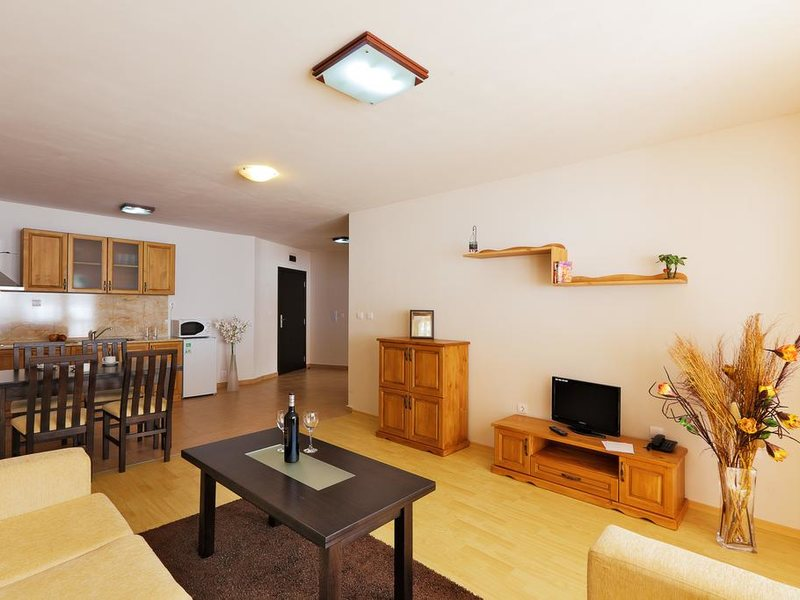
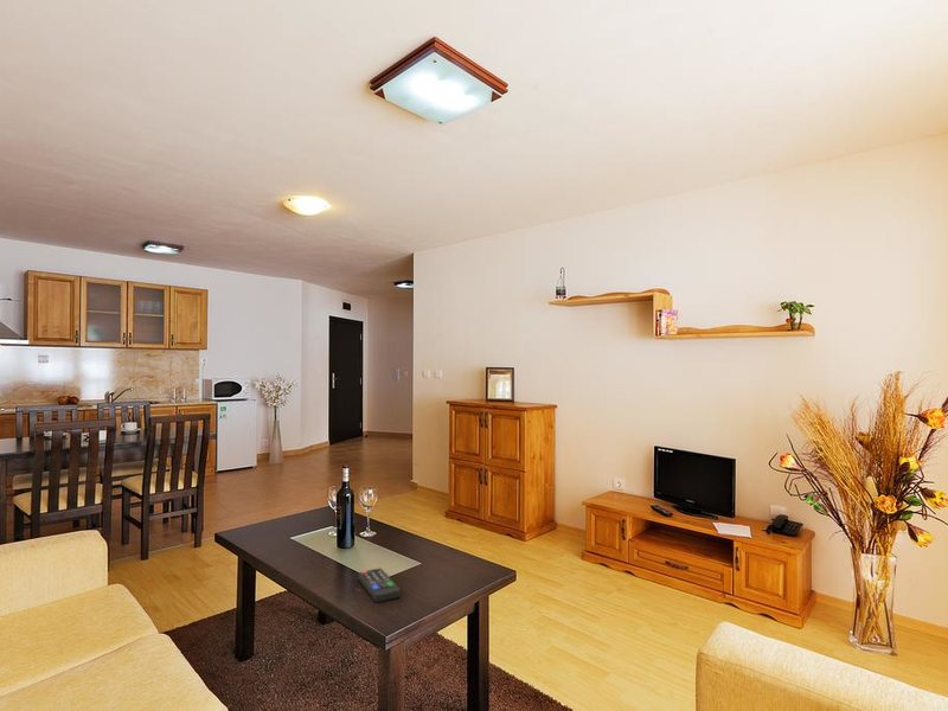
+ remote control (378, 583)
